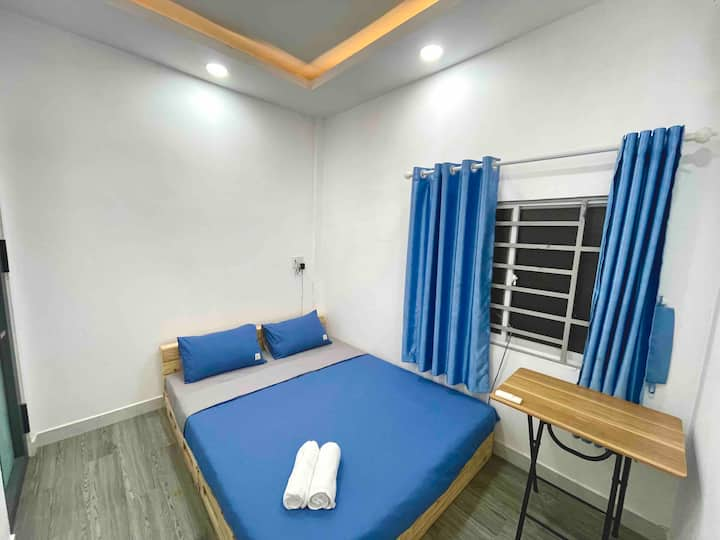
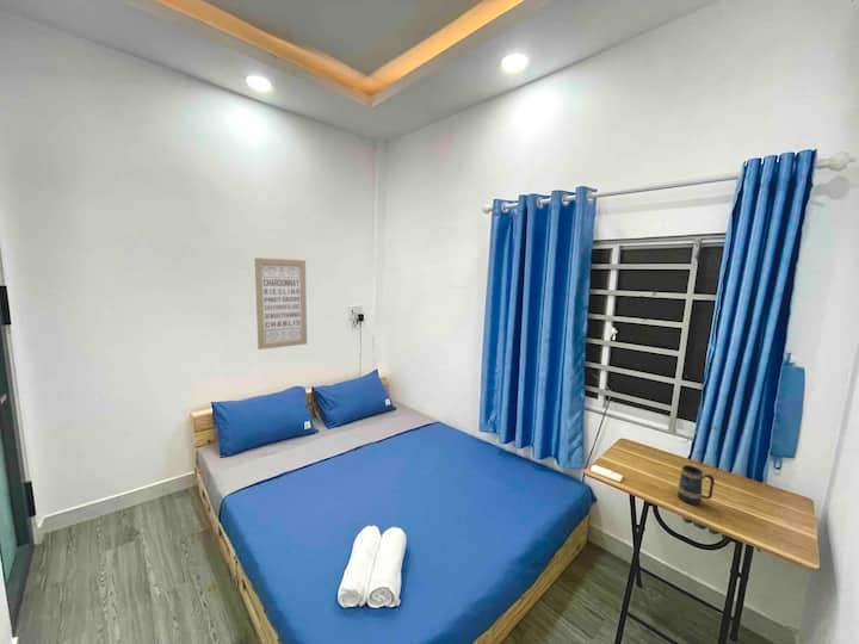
+ wall art (282, 303)
+ mug (696, 485)
